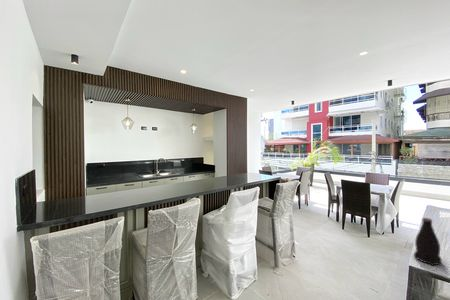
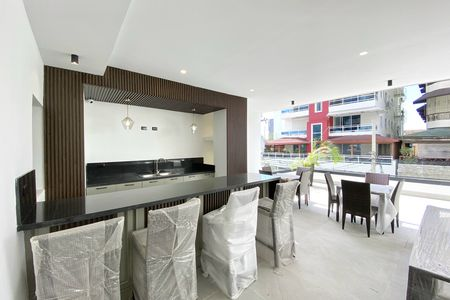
- bottle (427, 239)
